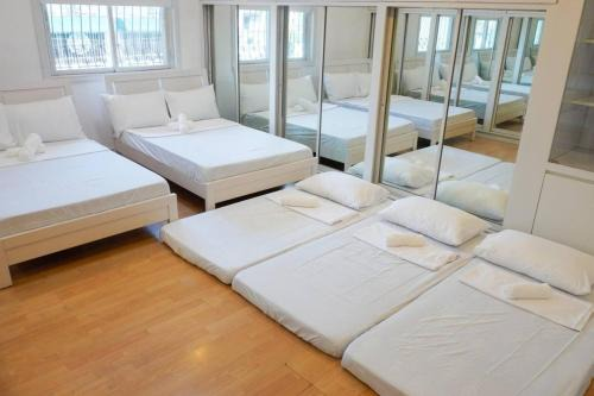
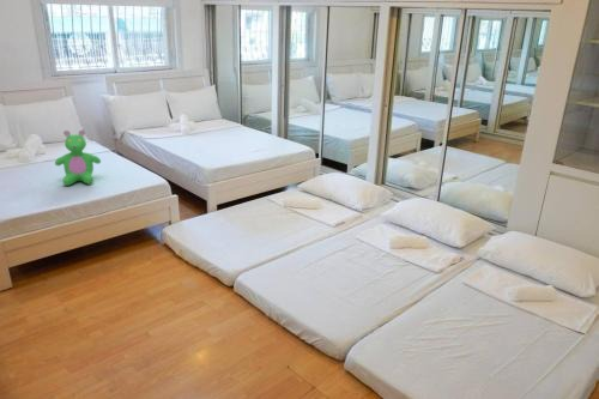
+ teddy bear (75, 157)
